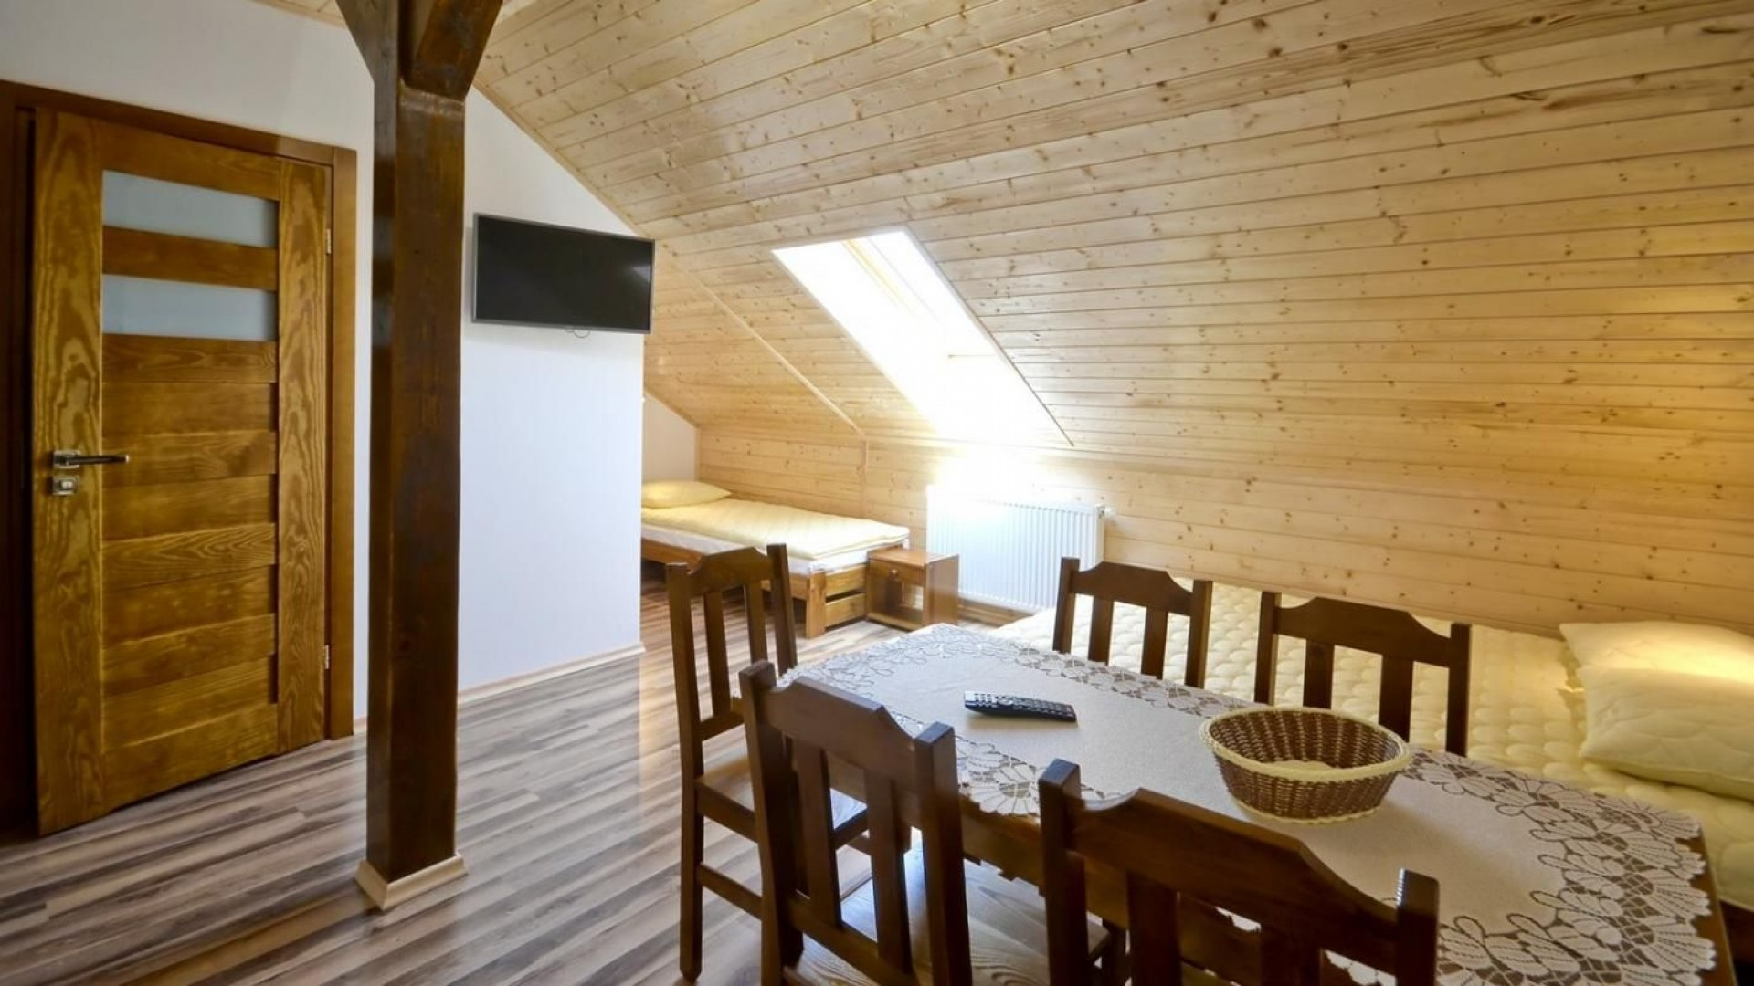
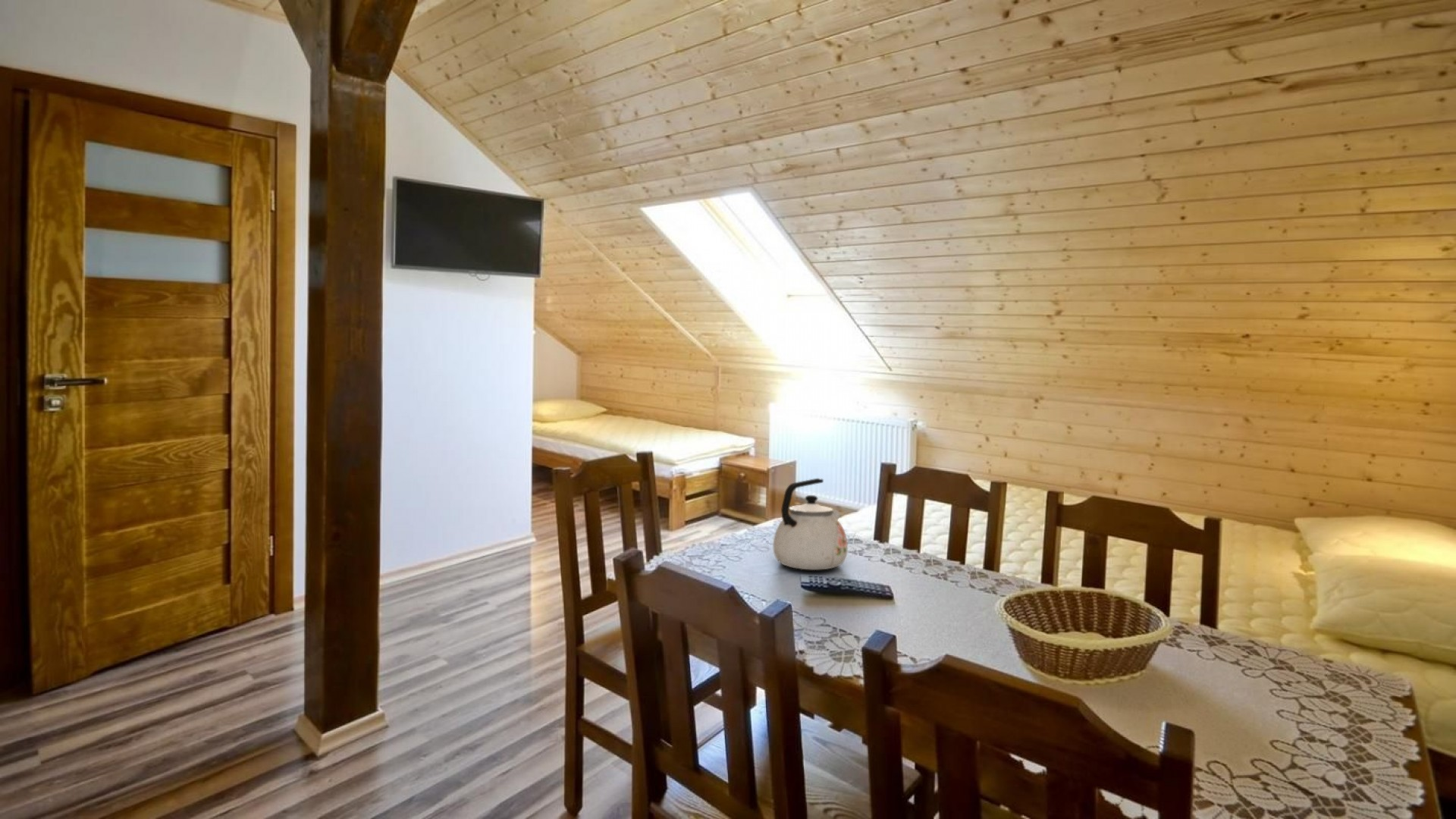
+ kettle (811, 522)
